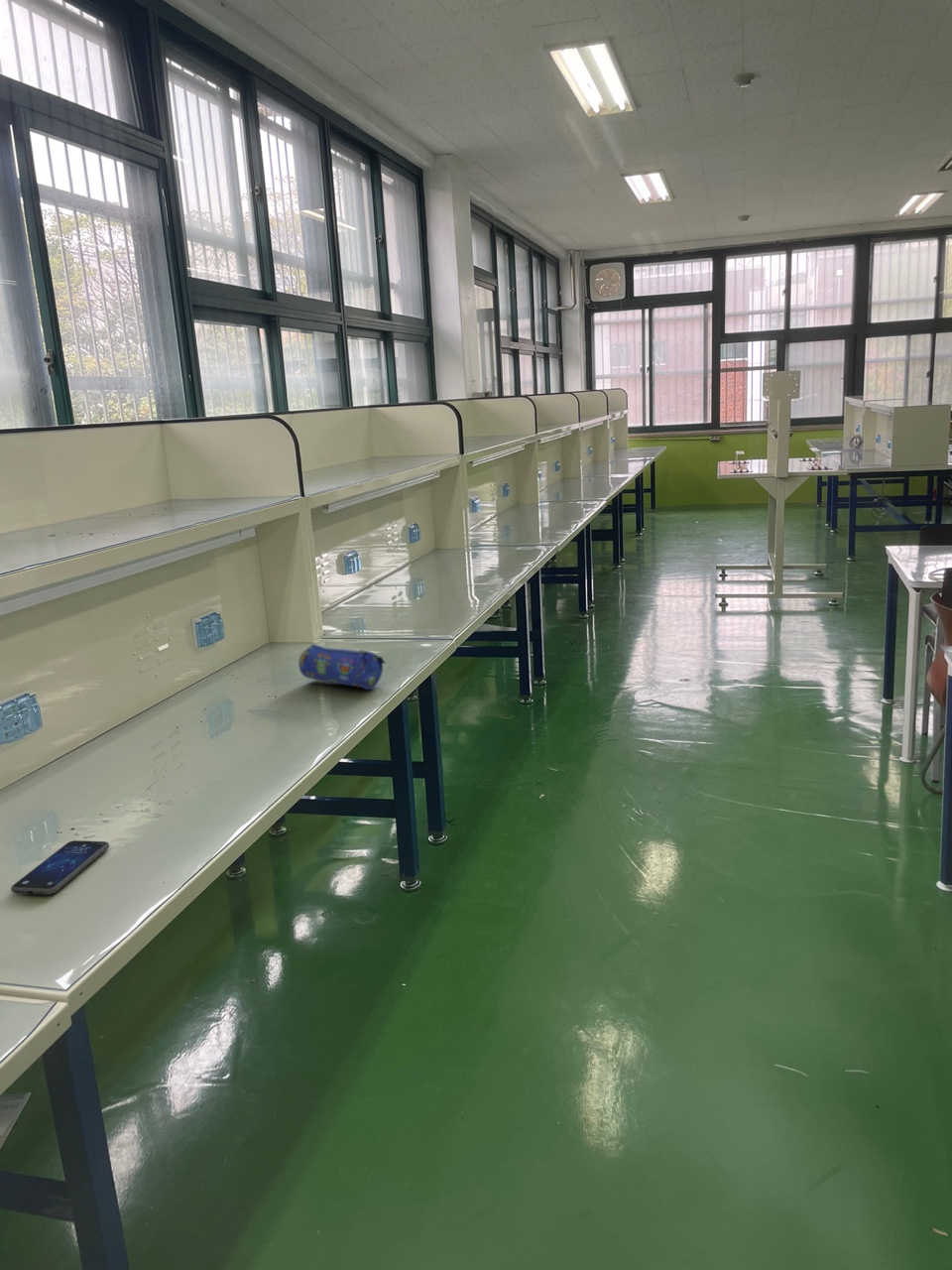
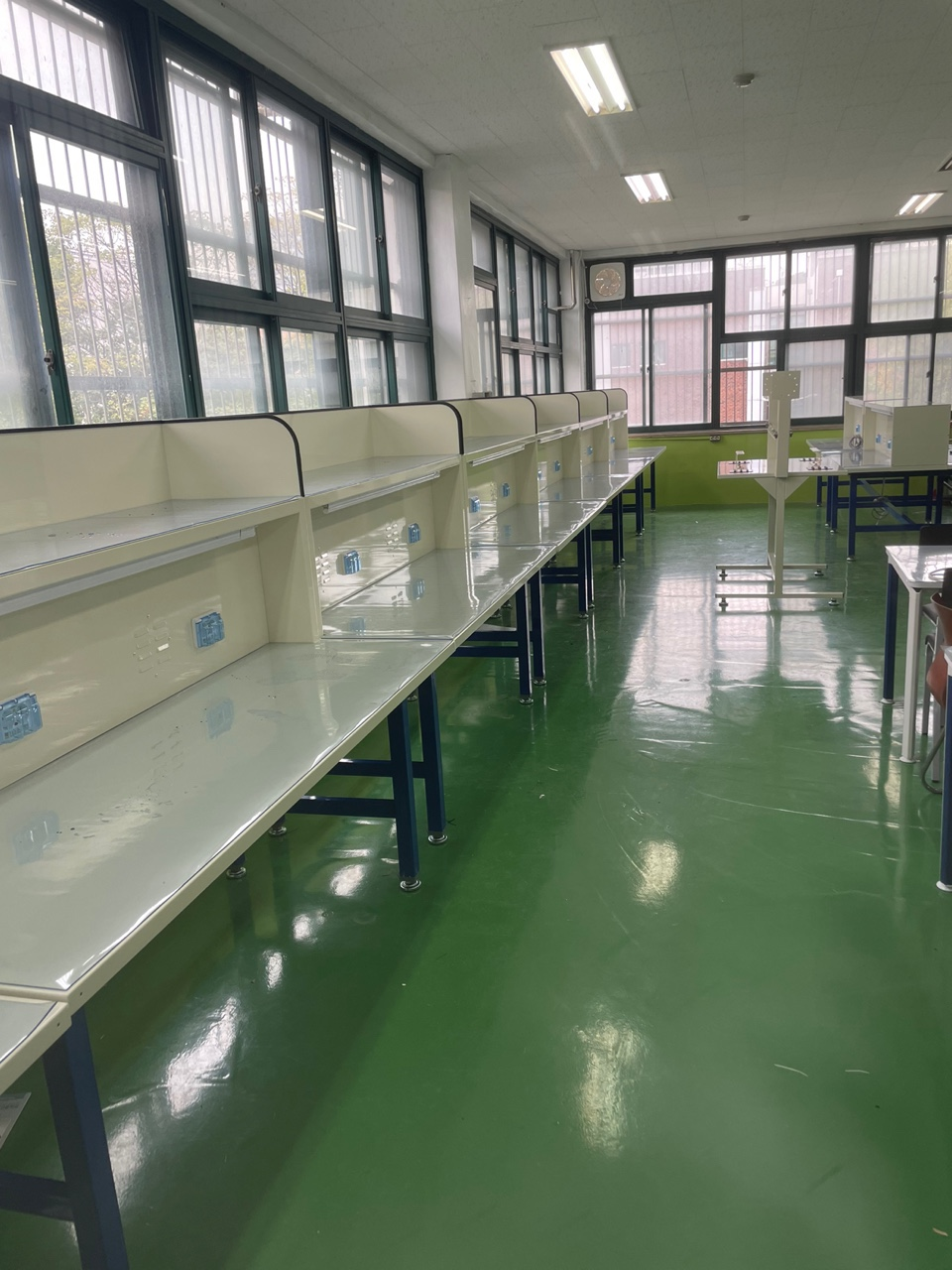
- smartphone (61, 865)
- pencil case (340, 665)
